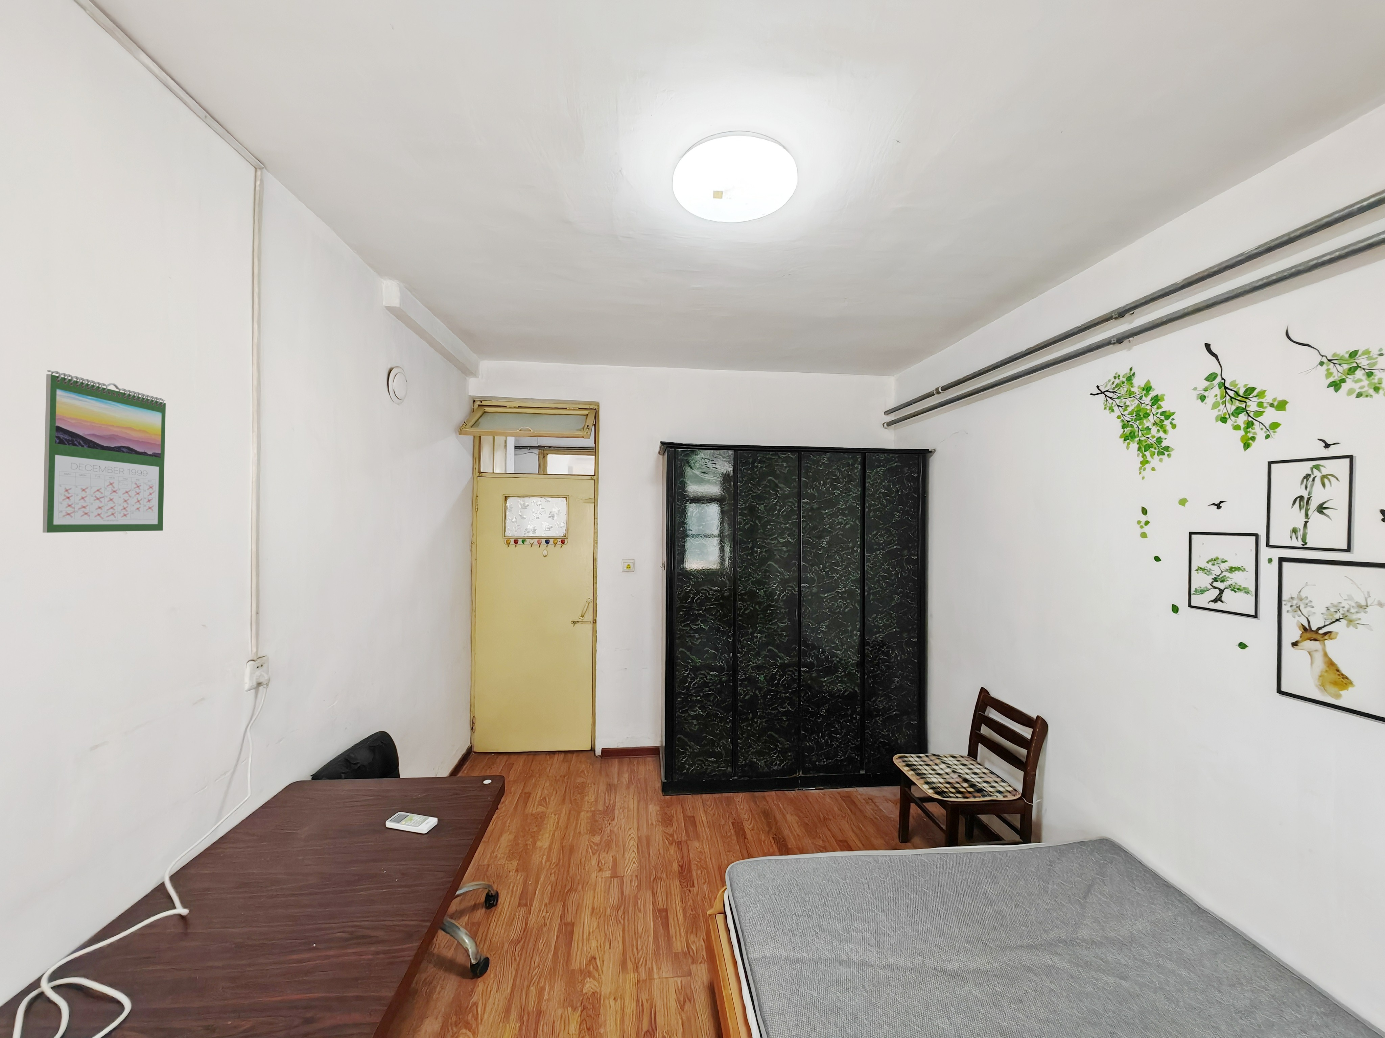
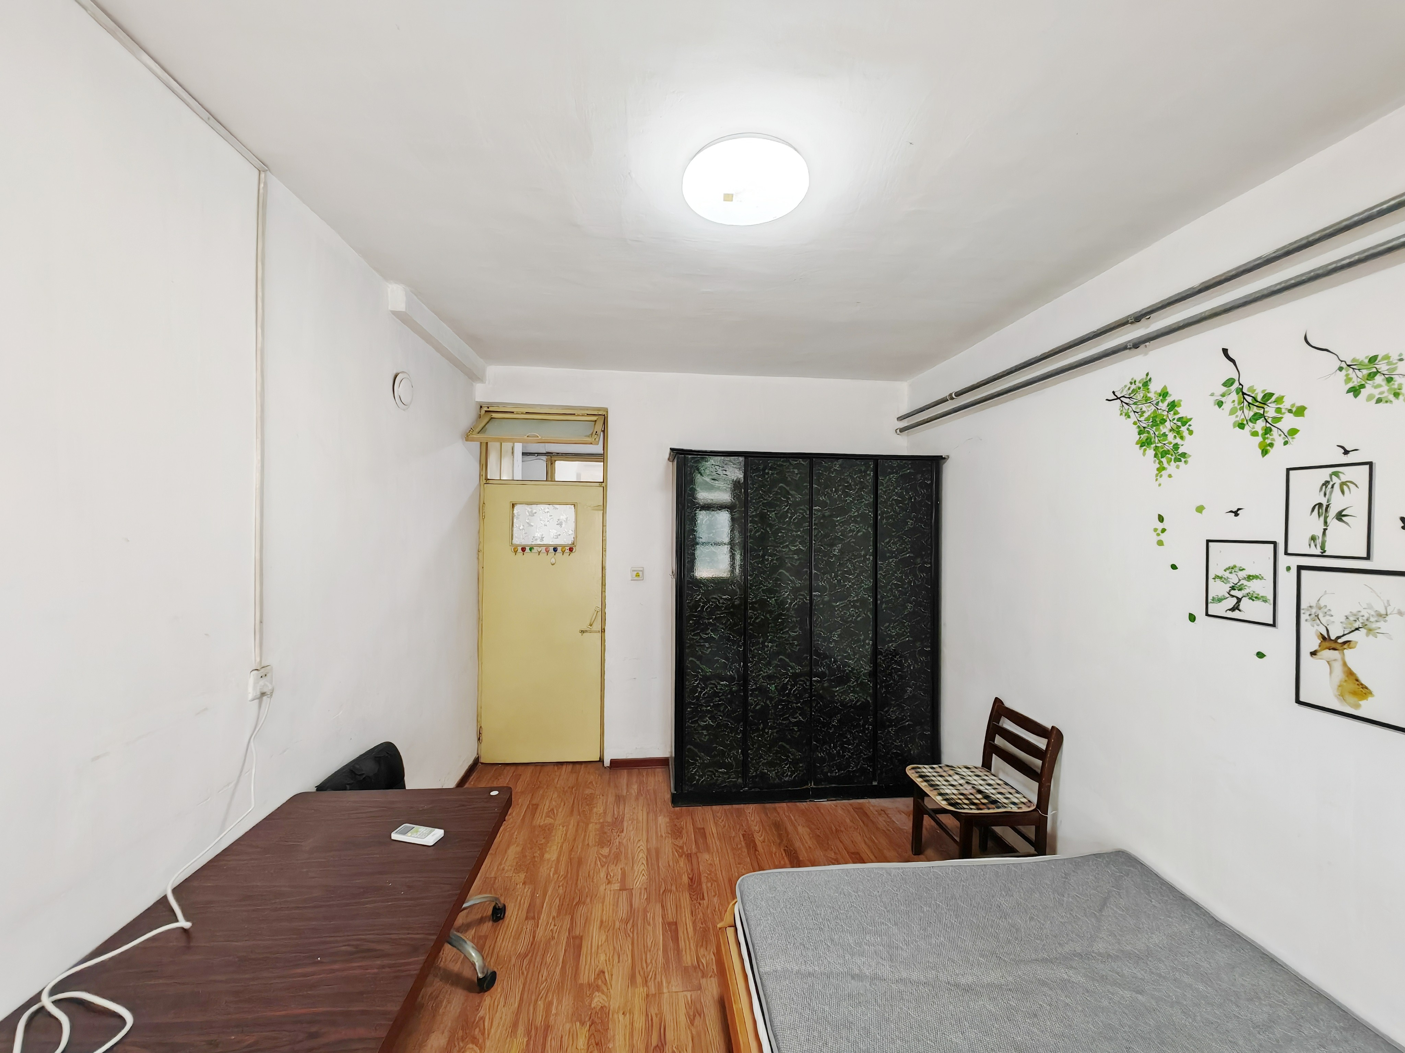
- calendar (111, 457)
